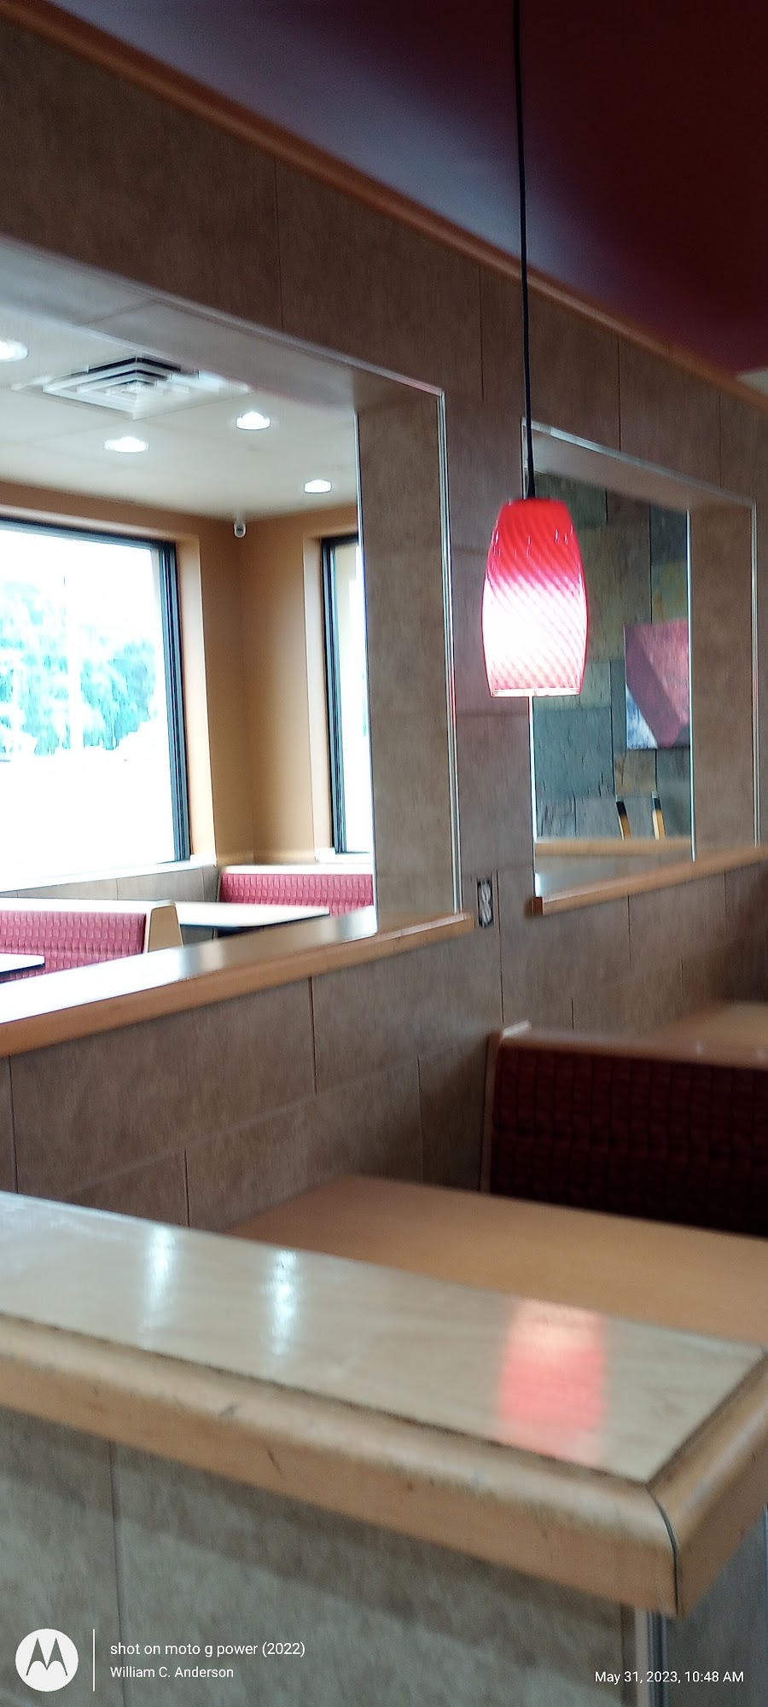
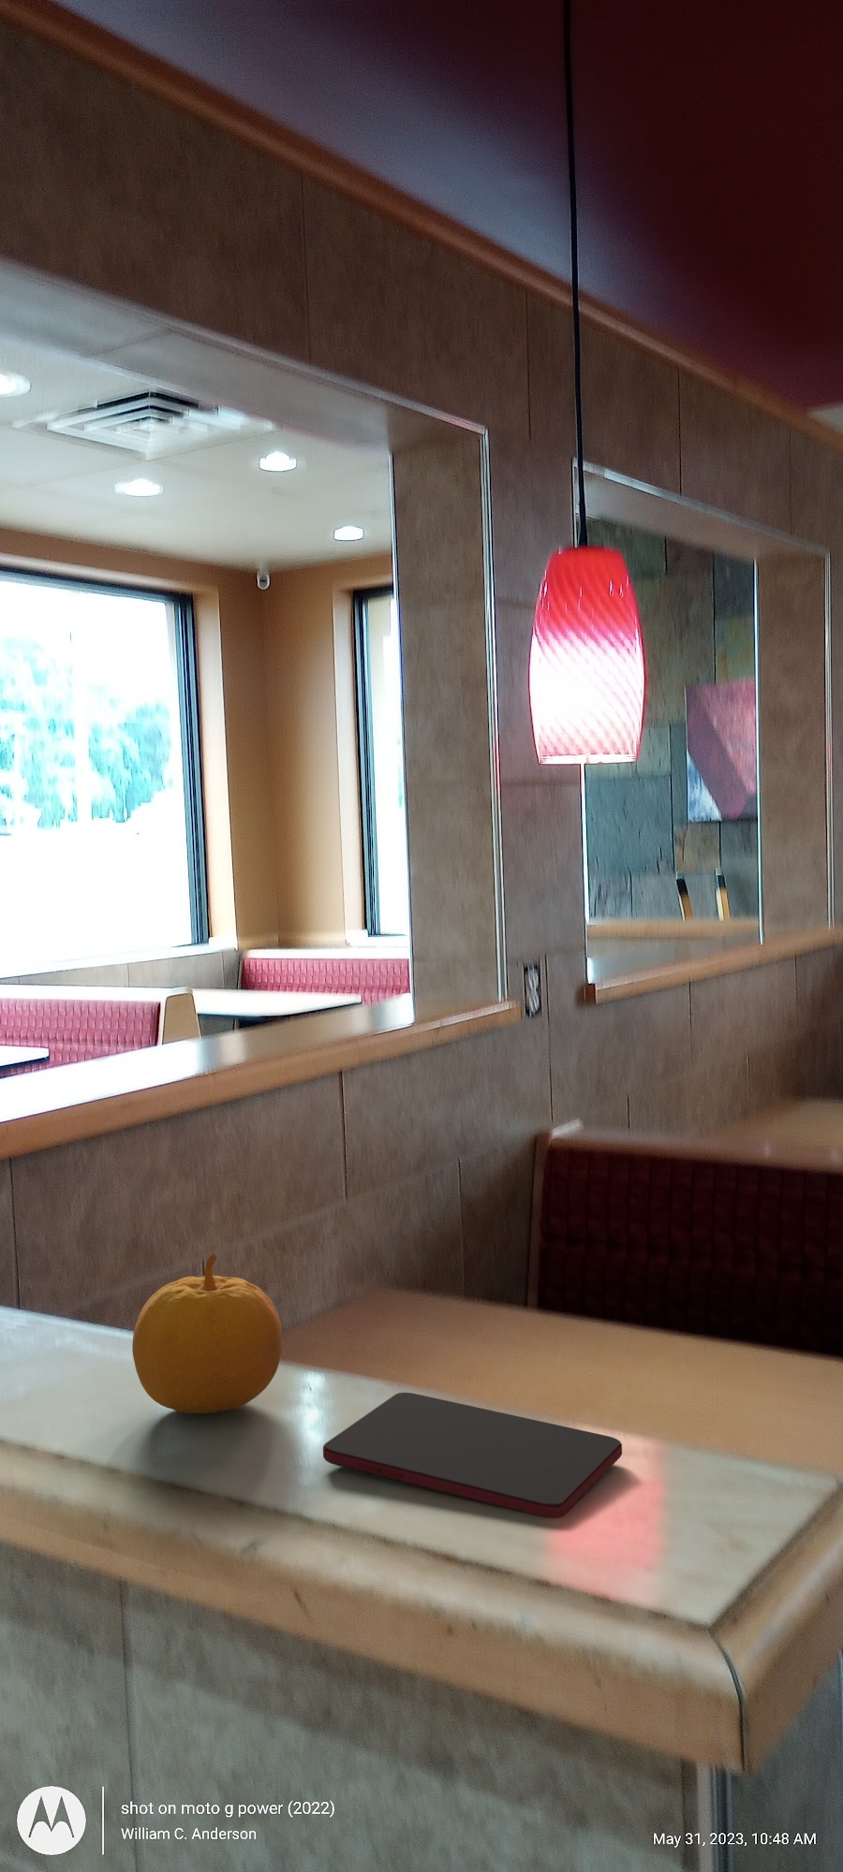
+ fruit (208, 1328)
+ smartphone (472, 1449)
